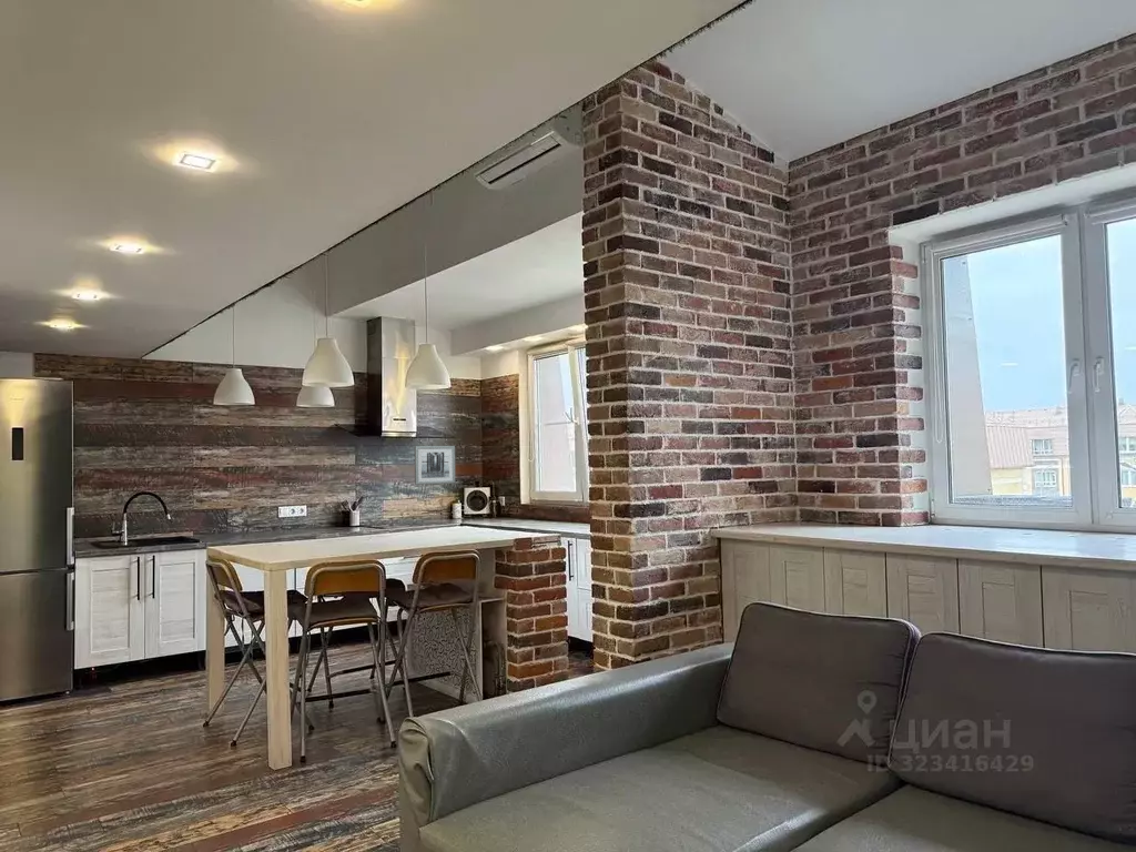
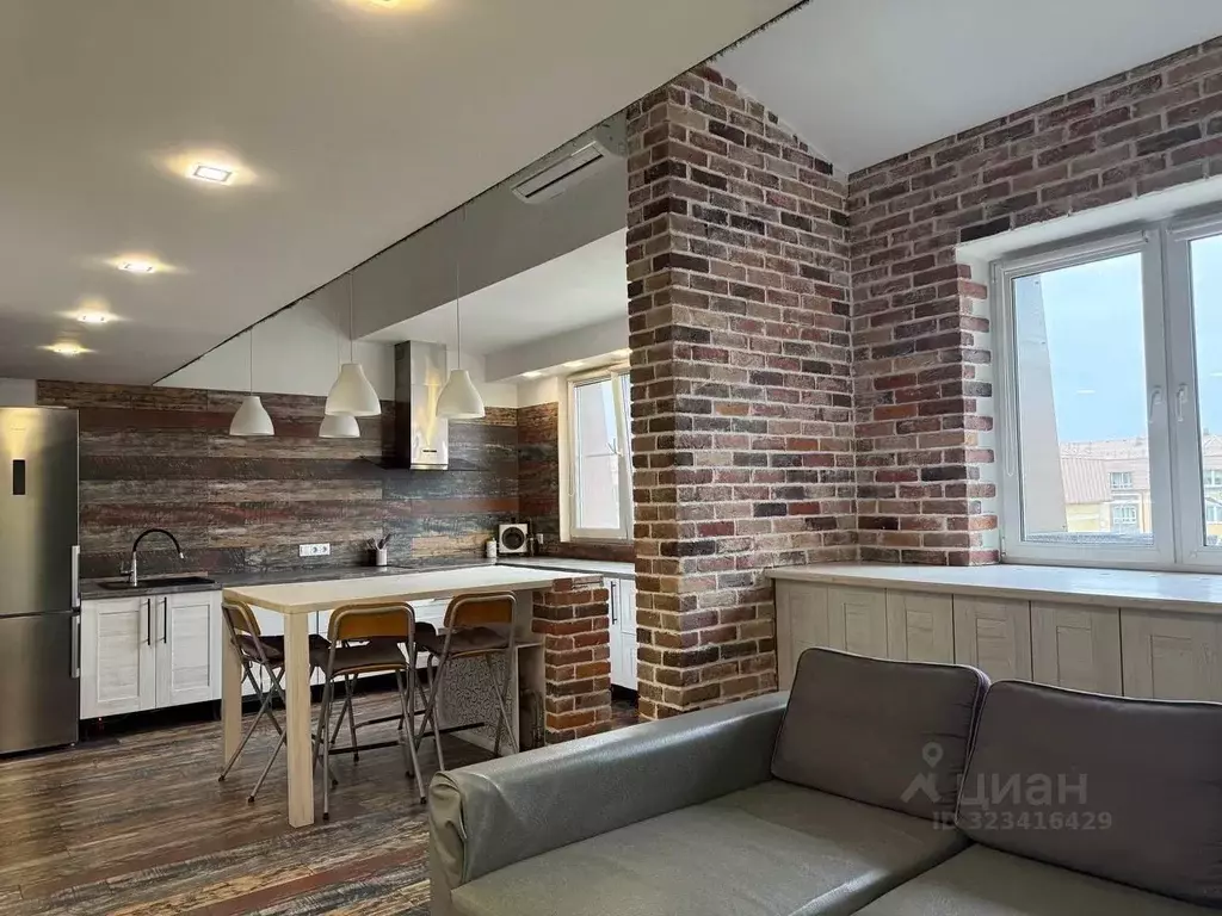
- wall art (435, 465)
